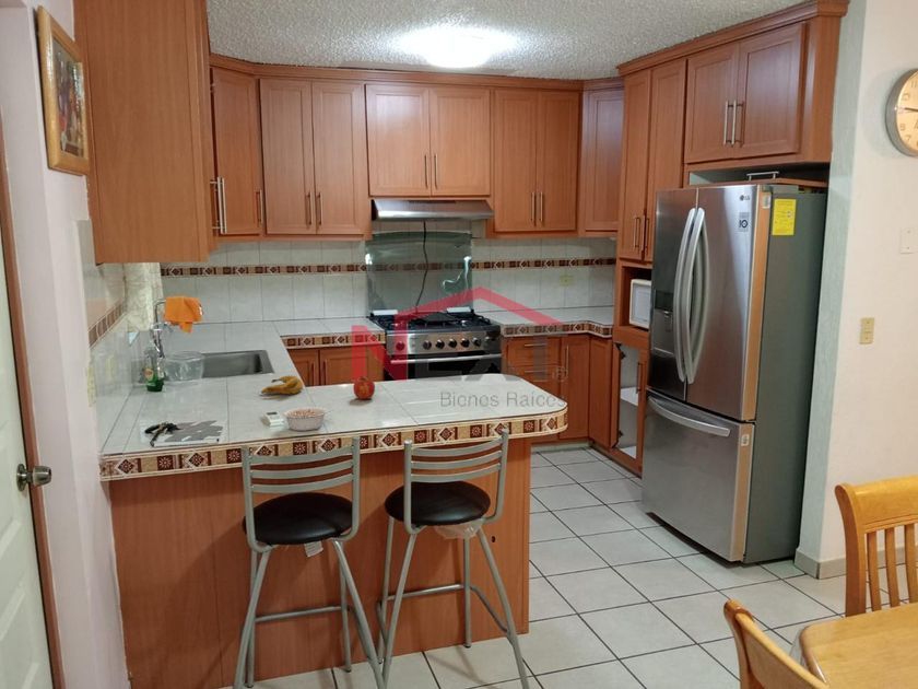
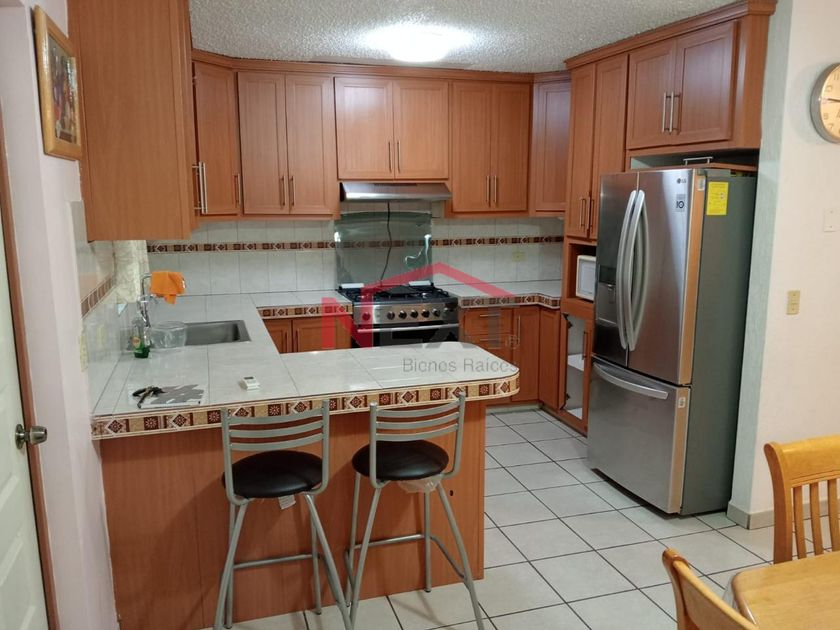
- banana (282, 384)
- legume (307, 417)
- fruit (364, 387)
